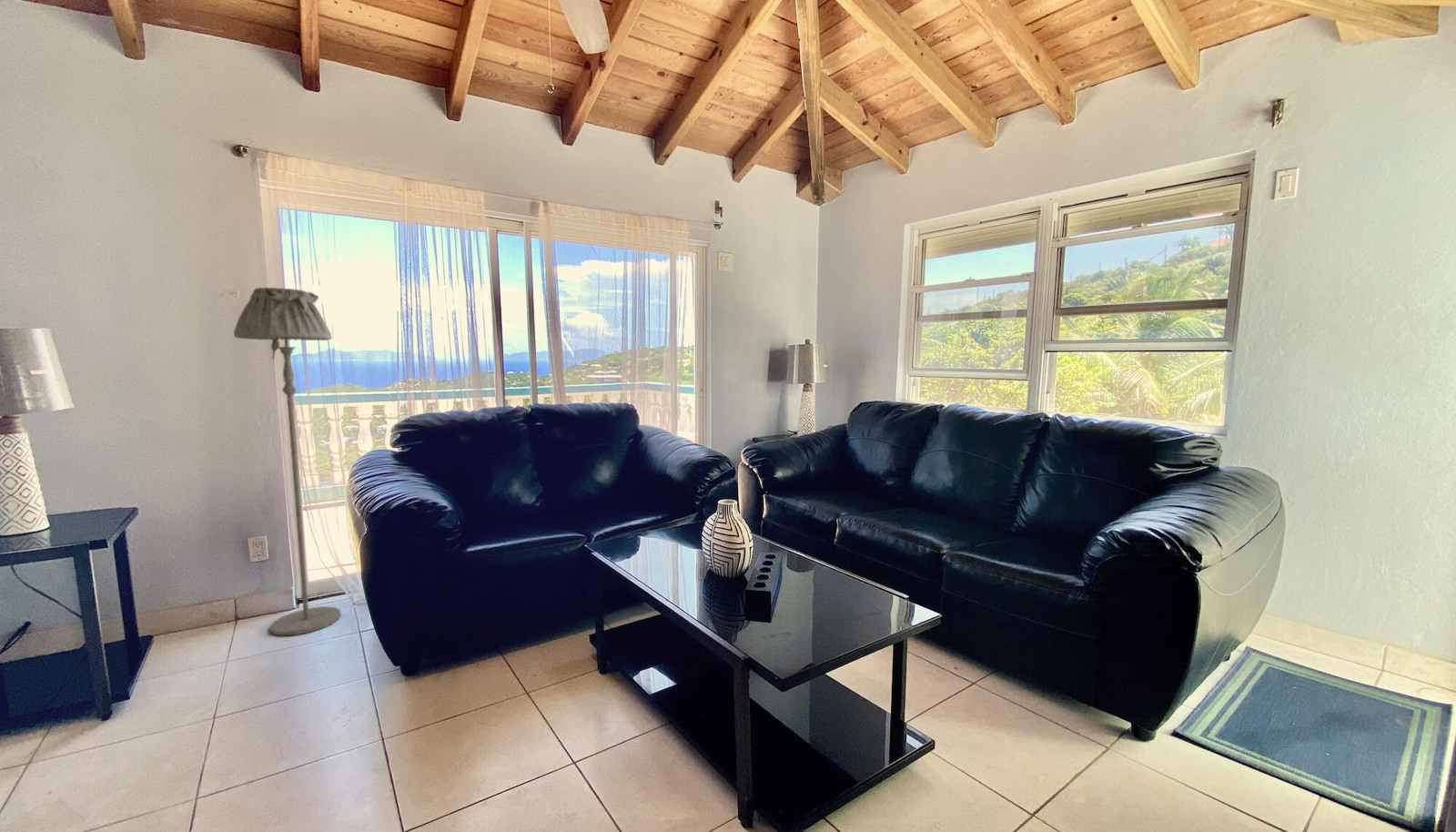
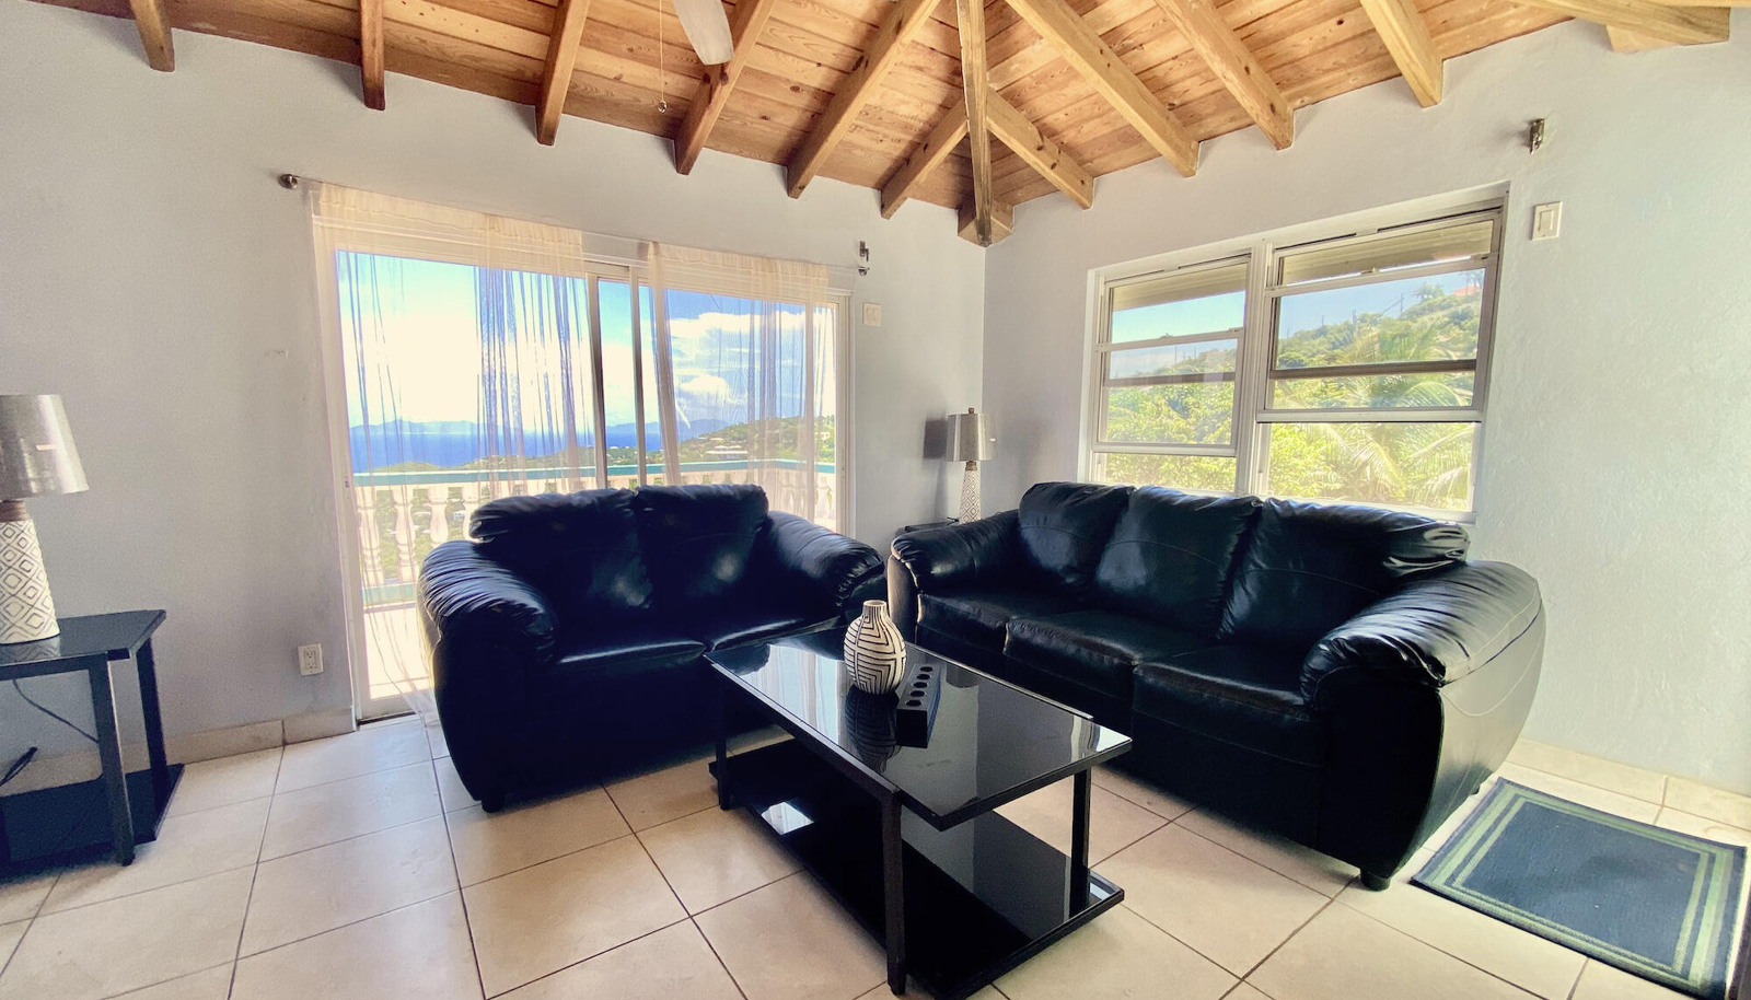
- floor lamp (294, 461)
